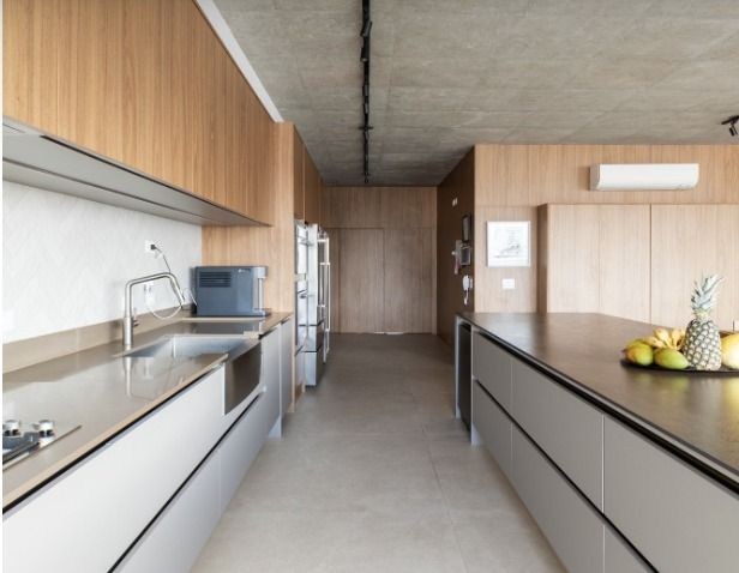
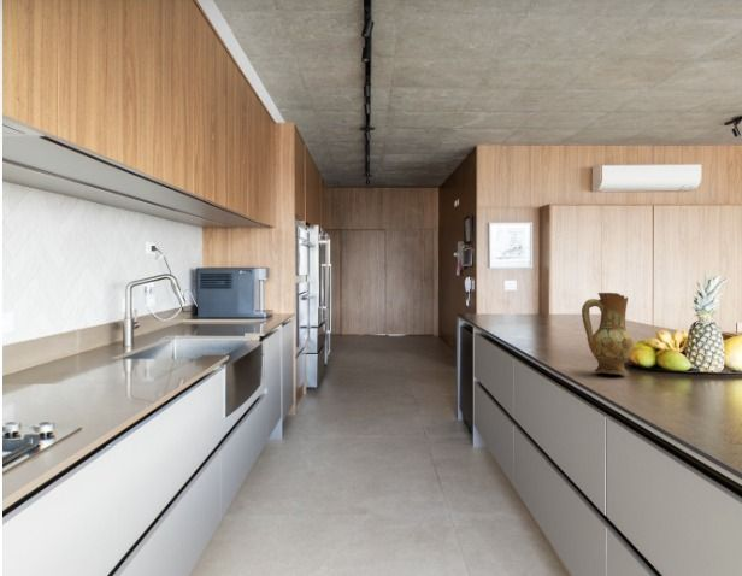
+ ceramic jug (608, 333)
